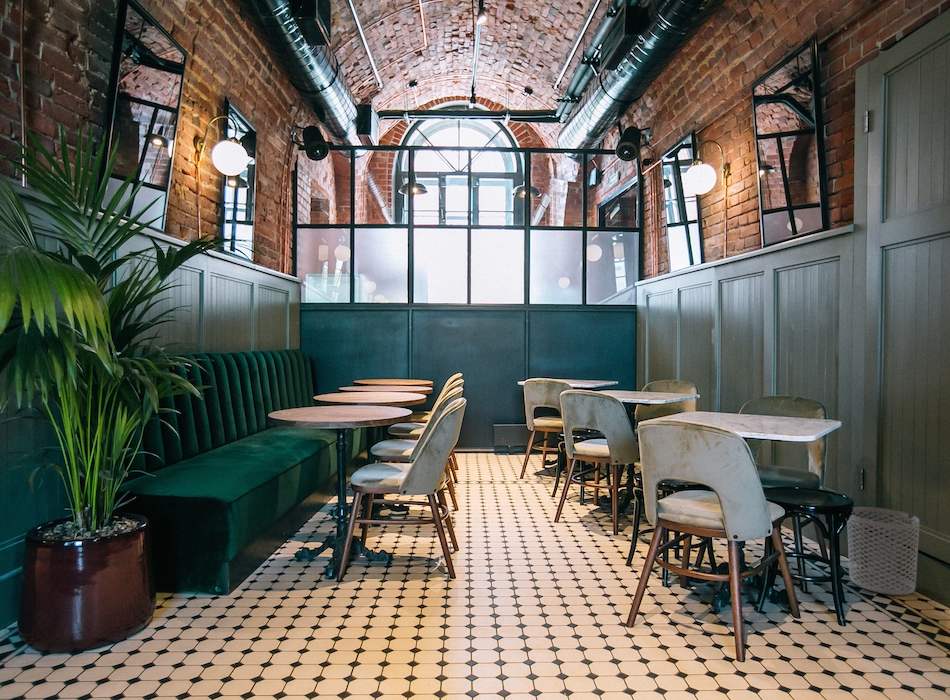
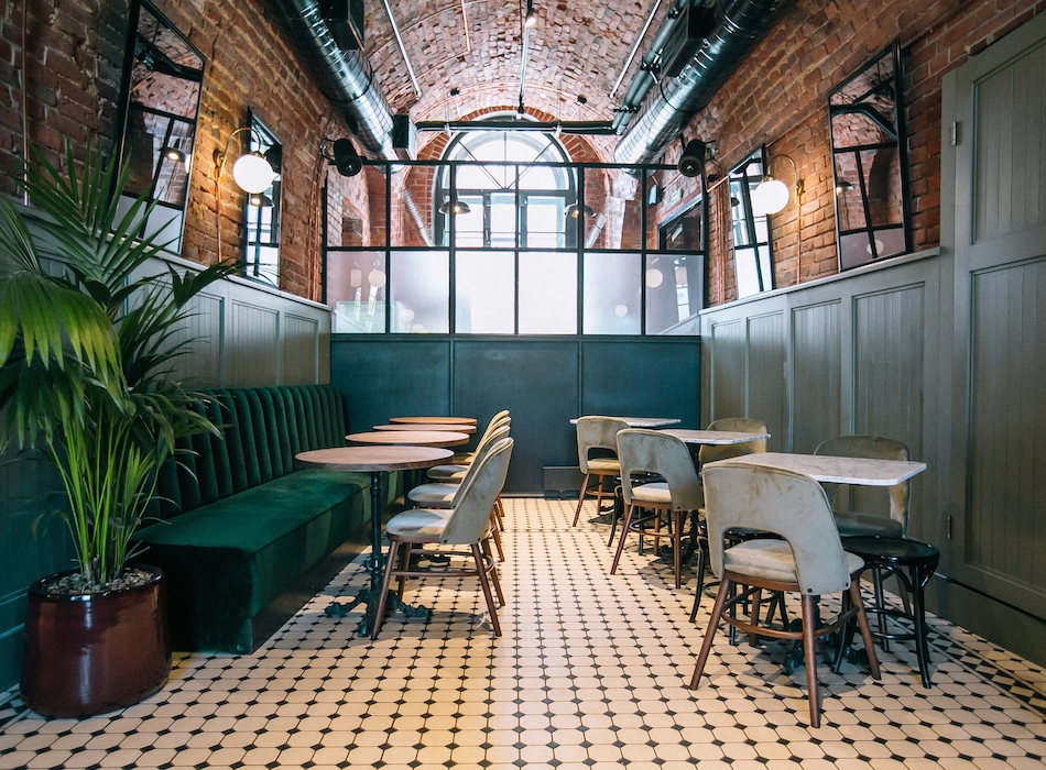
- waste bin (881, 550)
